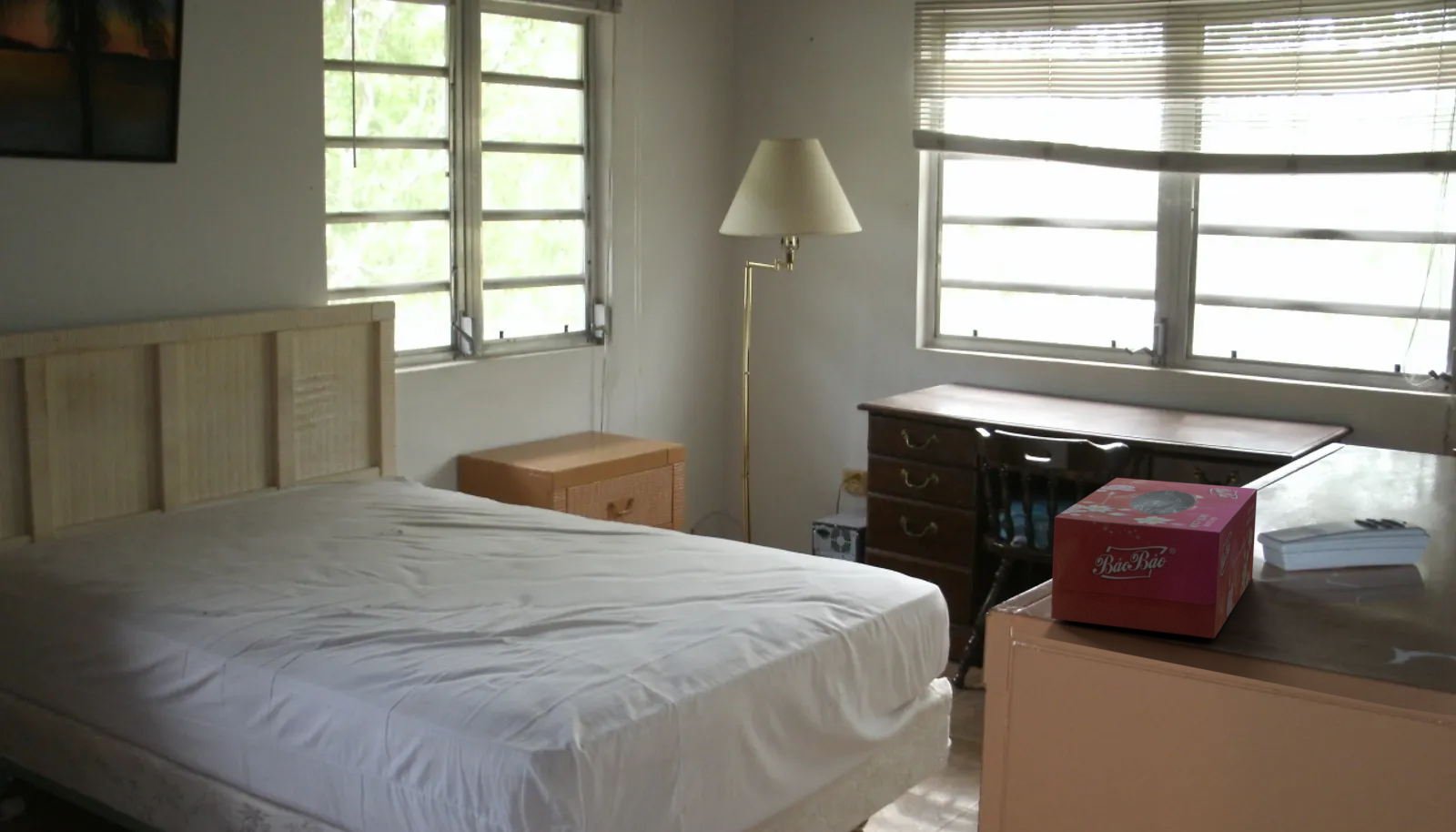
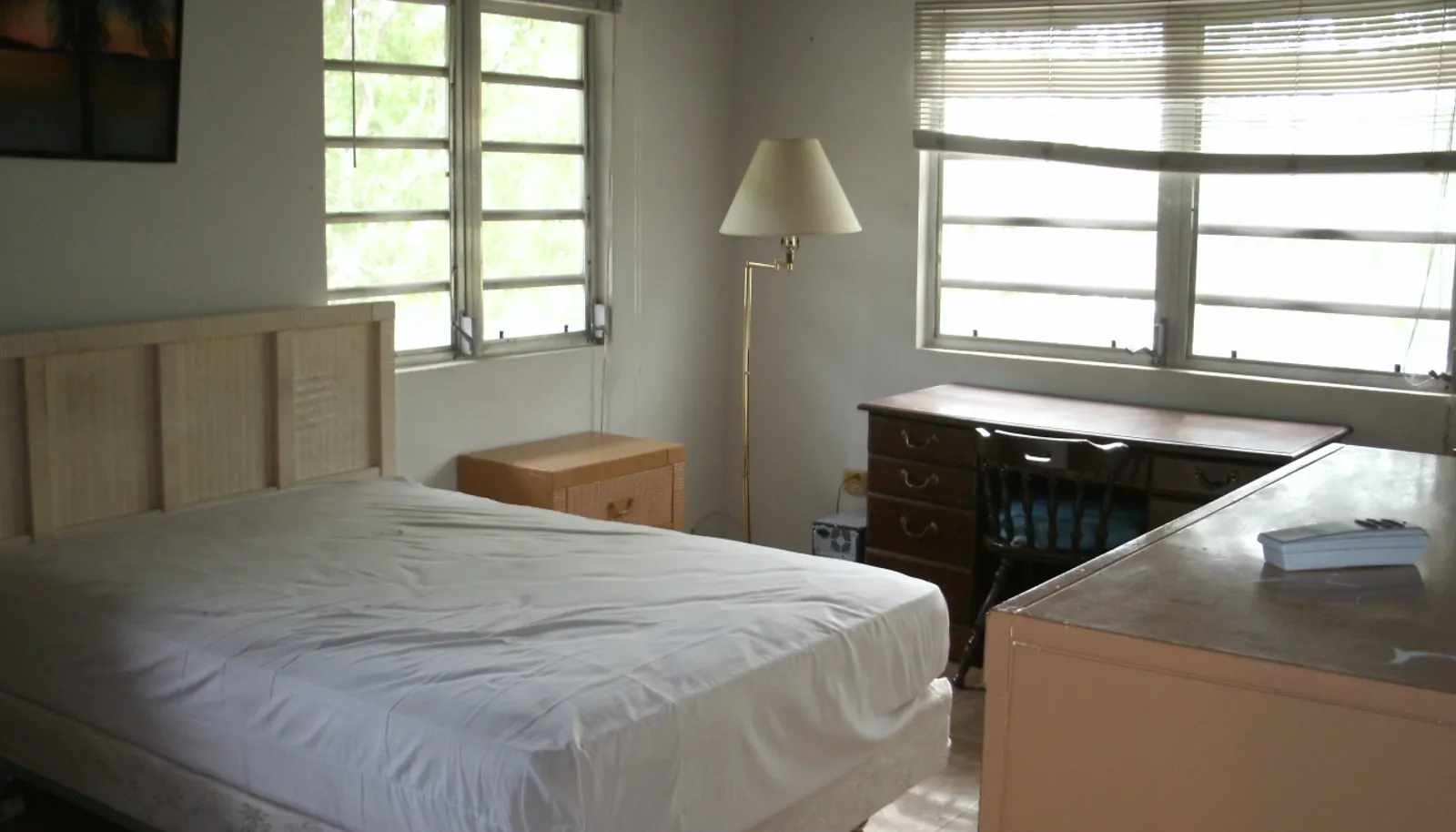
- tissue box (1159, 549)
